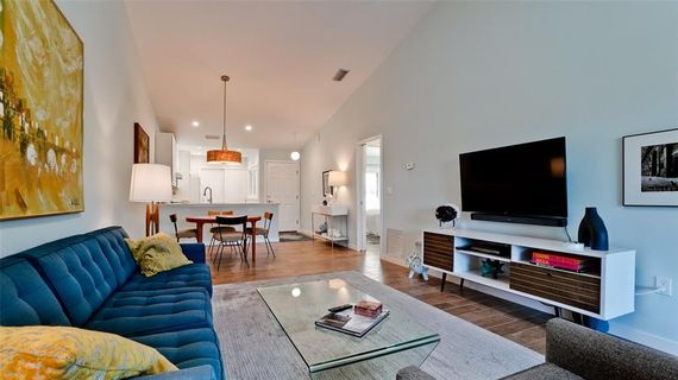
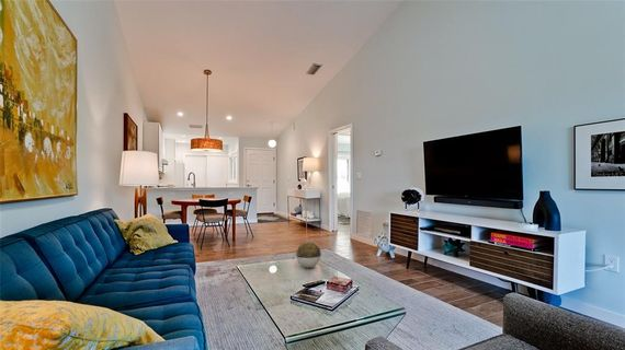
+ decorative ball (308, 255)
